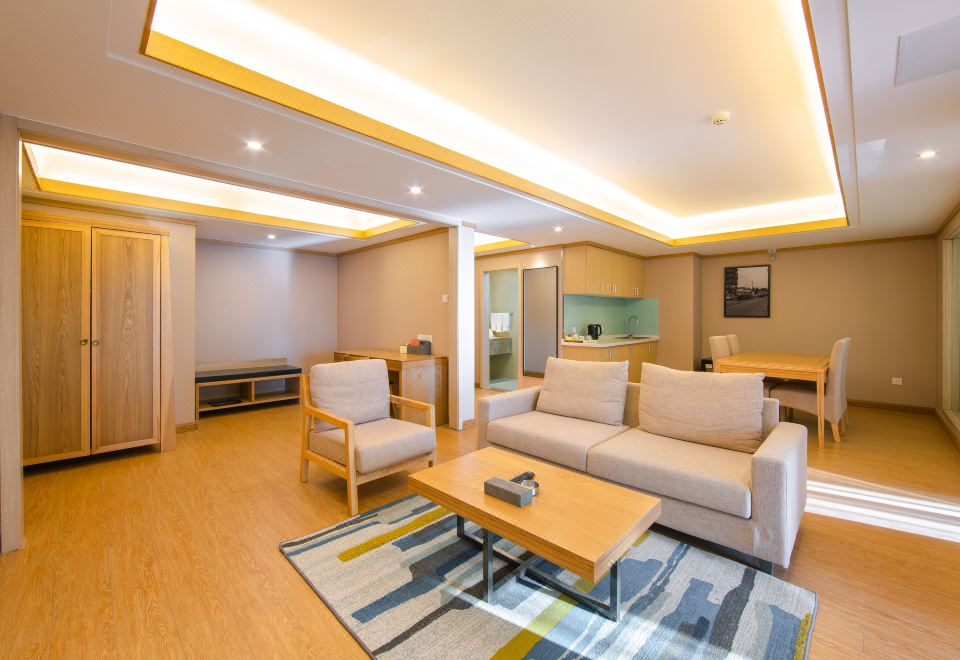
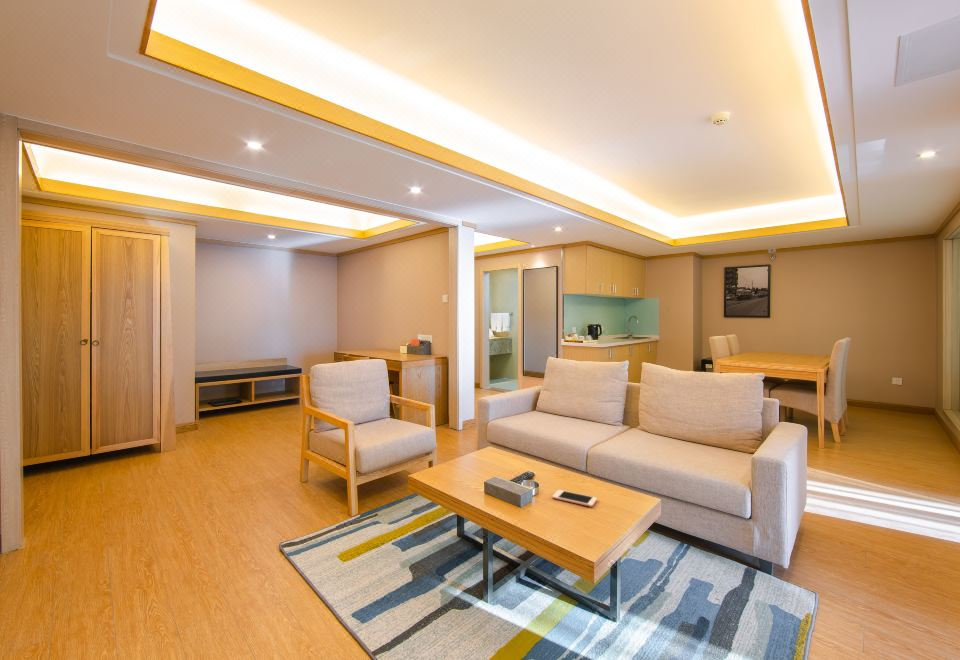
+ cell phone (574, 497)
